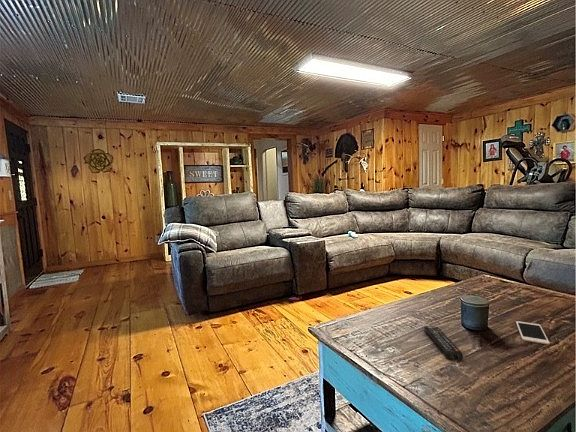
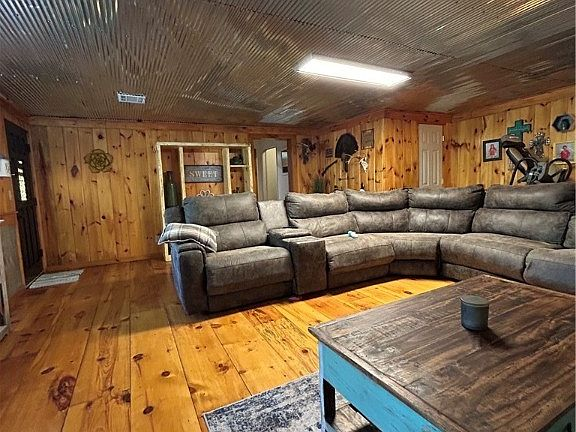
- cell phone (531, 331)
- remote control (441, 340)
